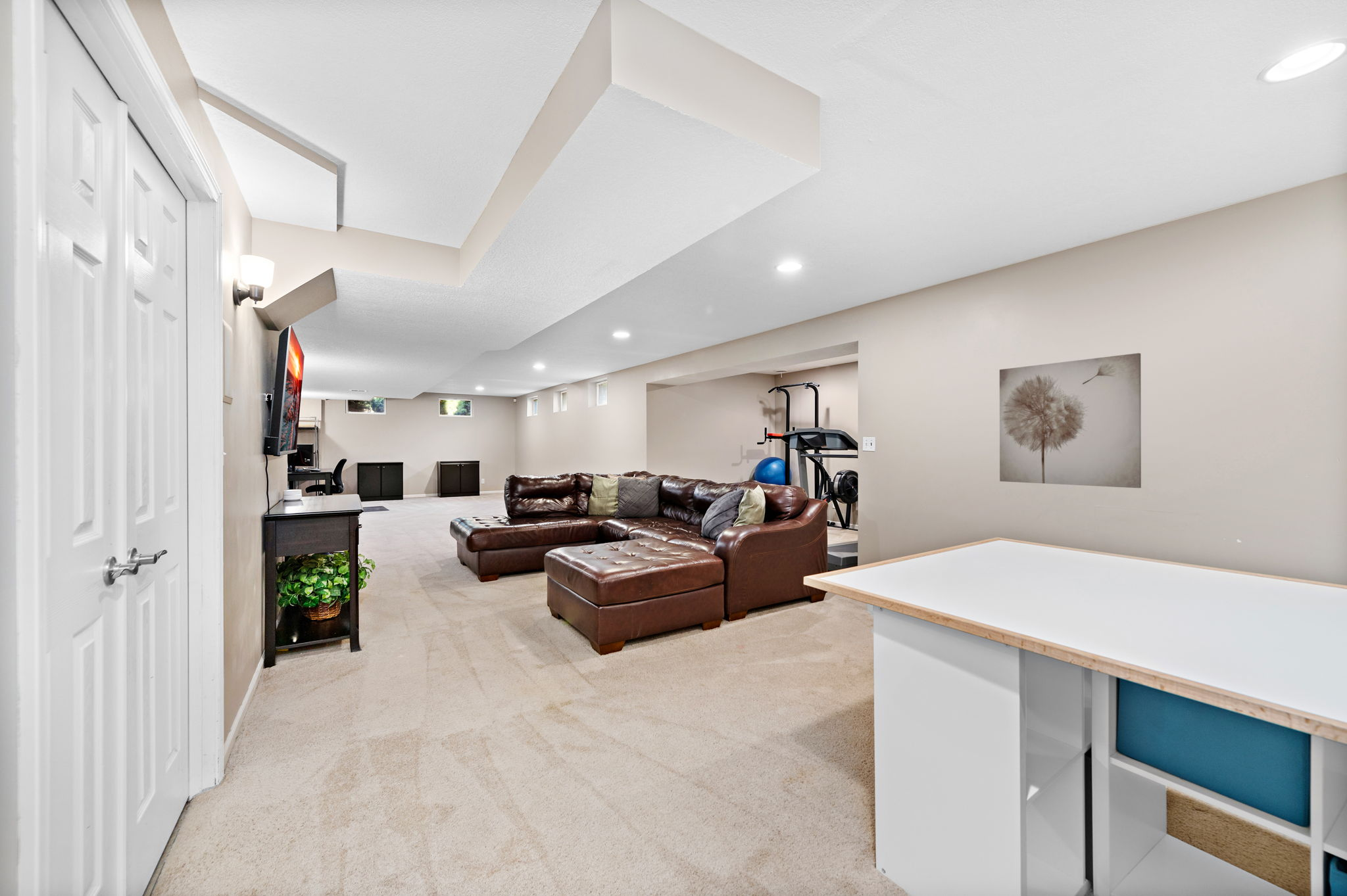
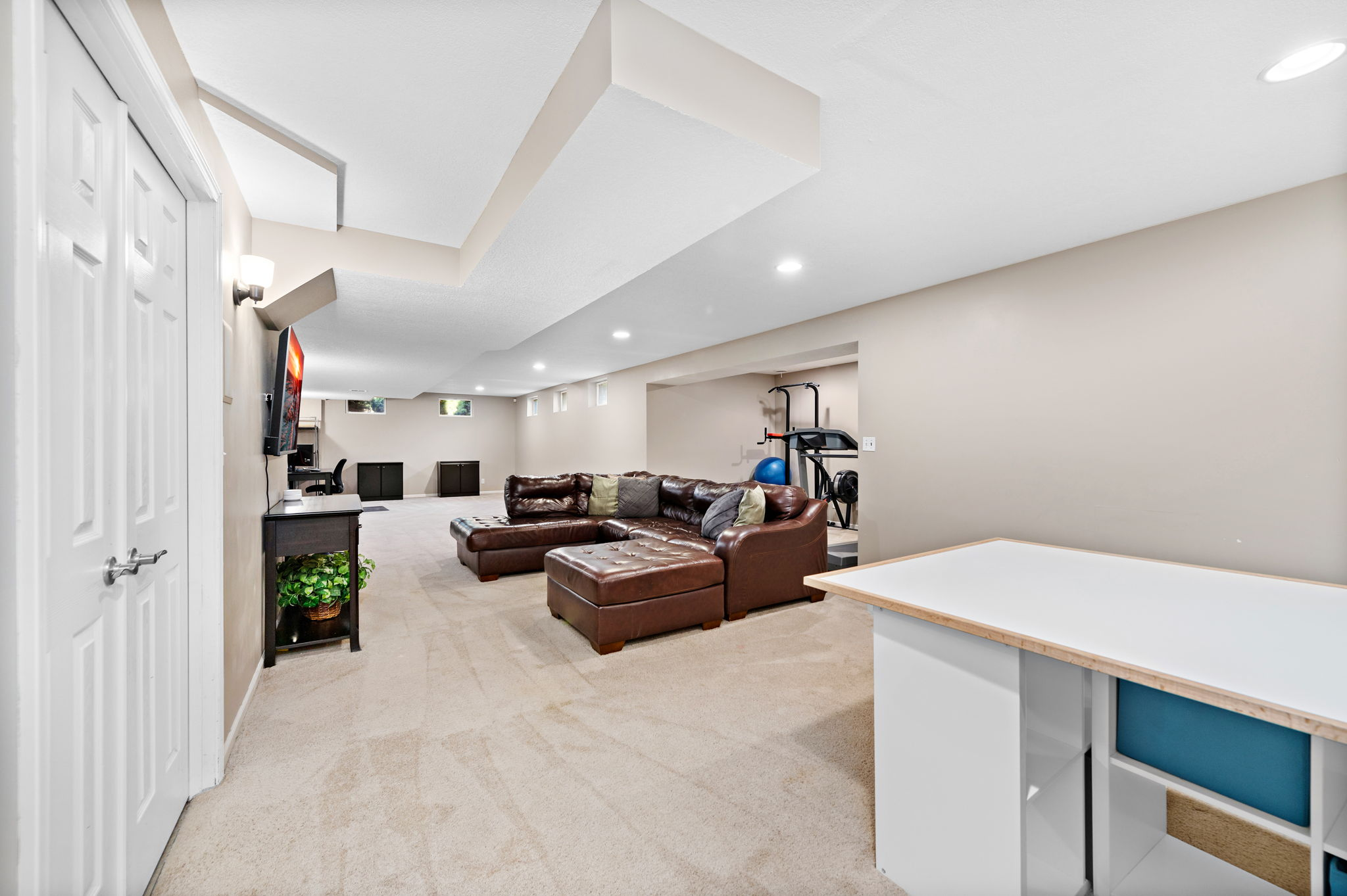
- wall art (1064, 423)
